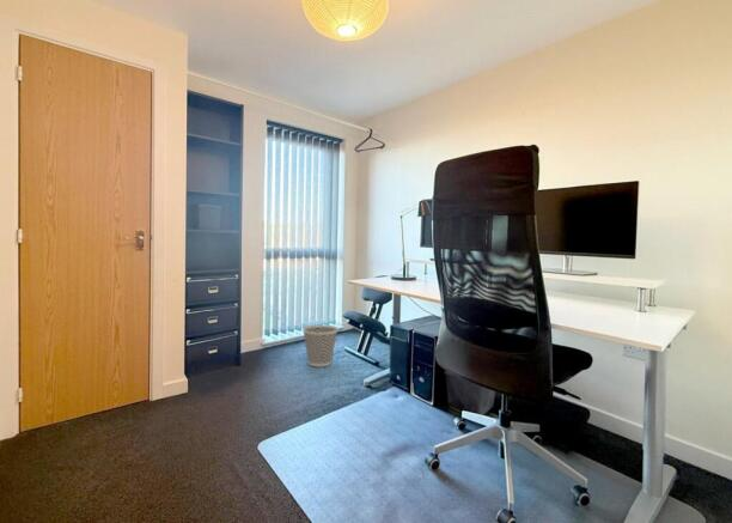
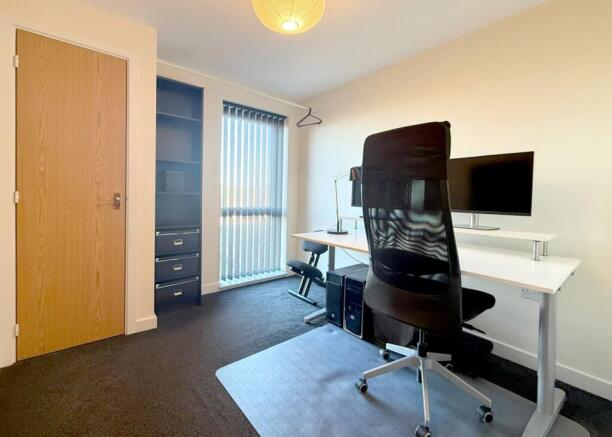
- wastebasket (319, 345)
